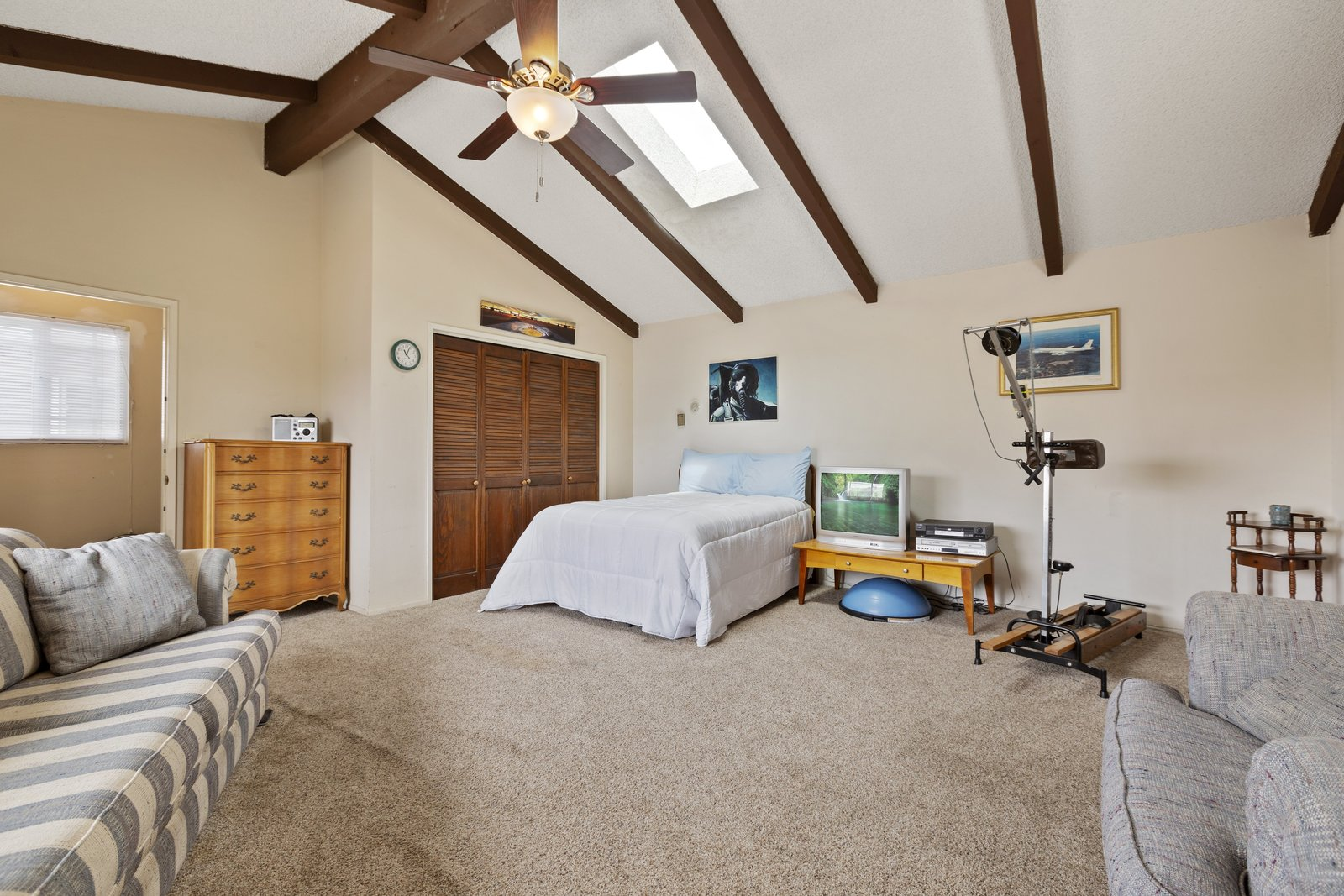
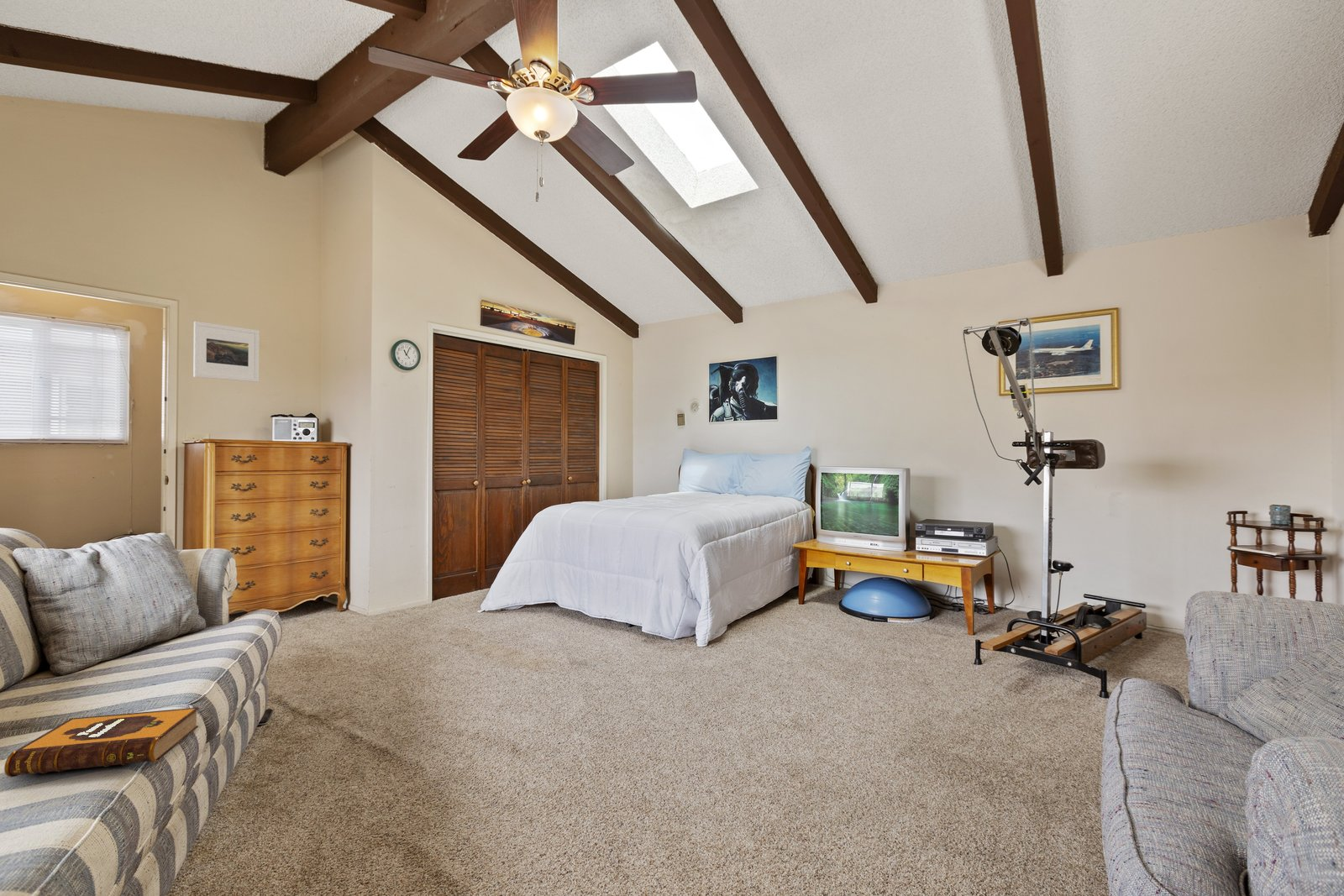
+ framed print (227, 353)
+ hardback book (109, 741)
